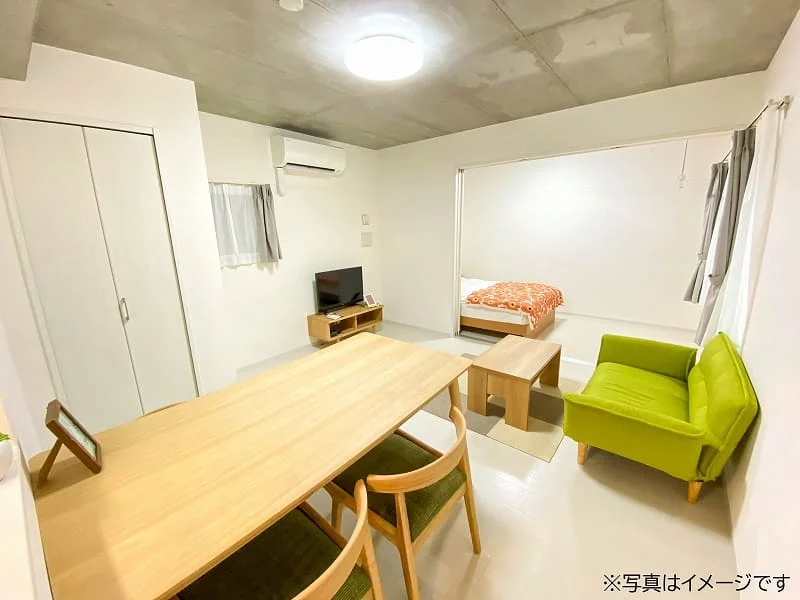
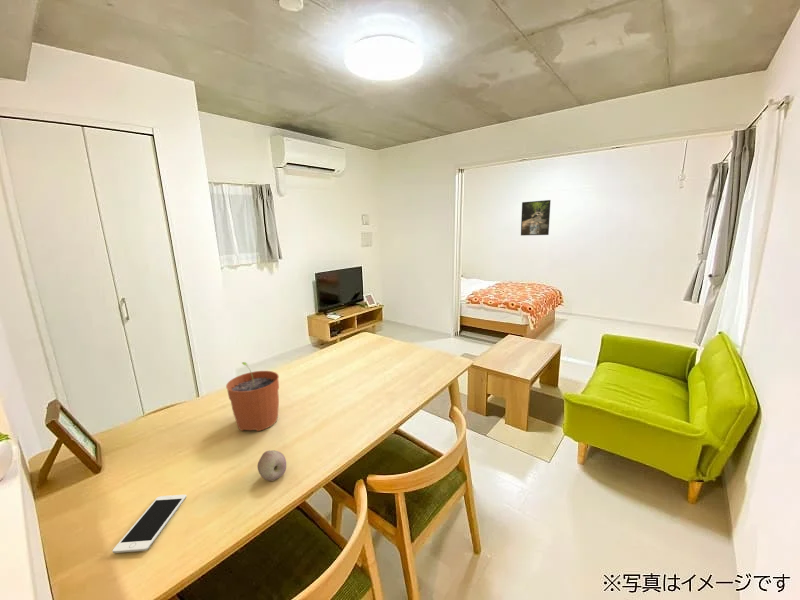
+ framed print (535, 218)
+ plant pot (254, 390)
+ fruit (272, 463)
+ cell phone (152, 521)
